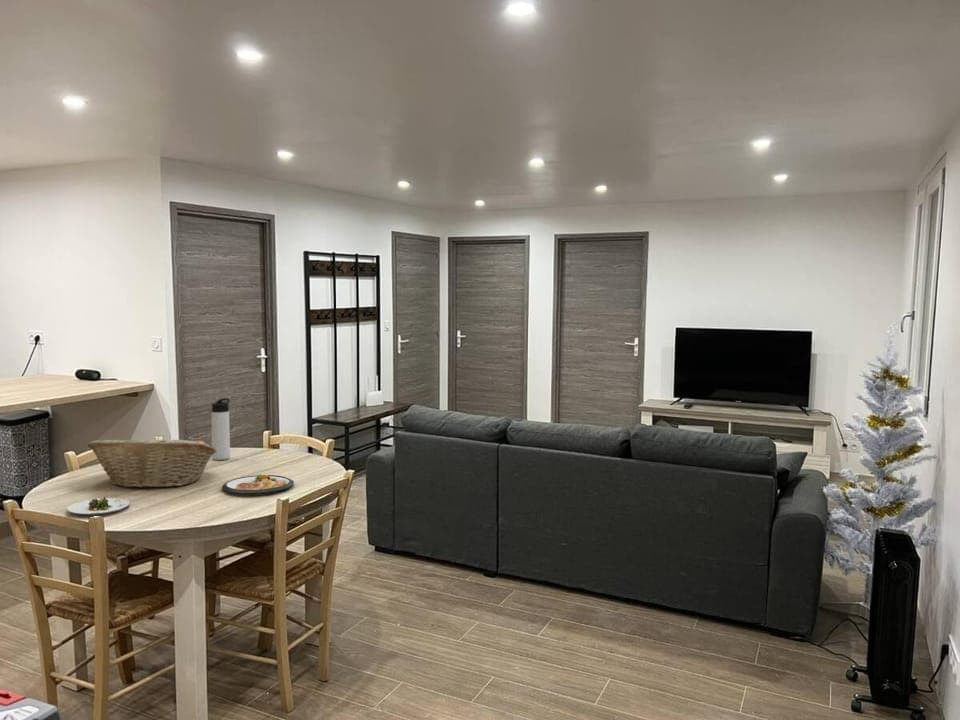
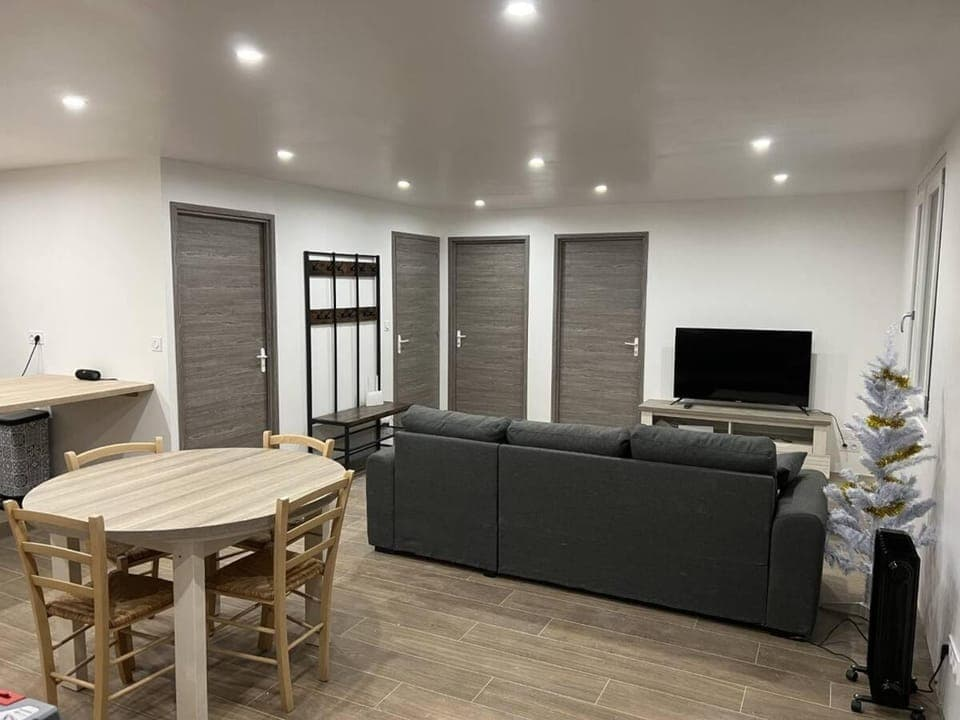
- fruit basket (153, 456)
- salad plate (99, 503)
- dish (258, 482)
- thermos bottle (222, 428)
